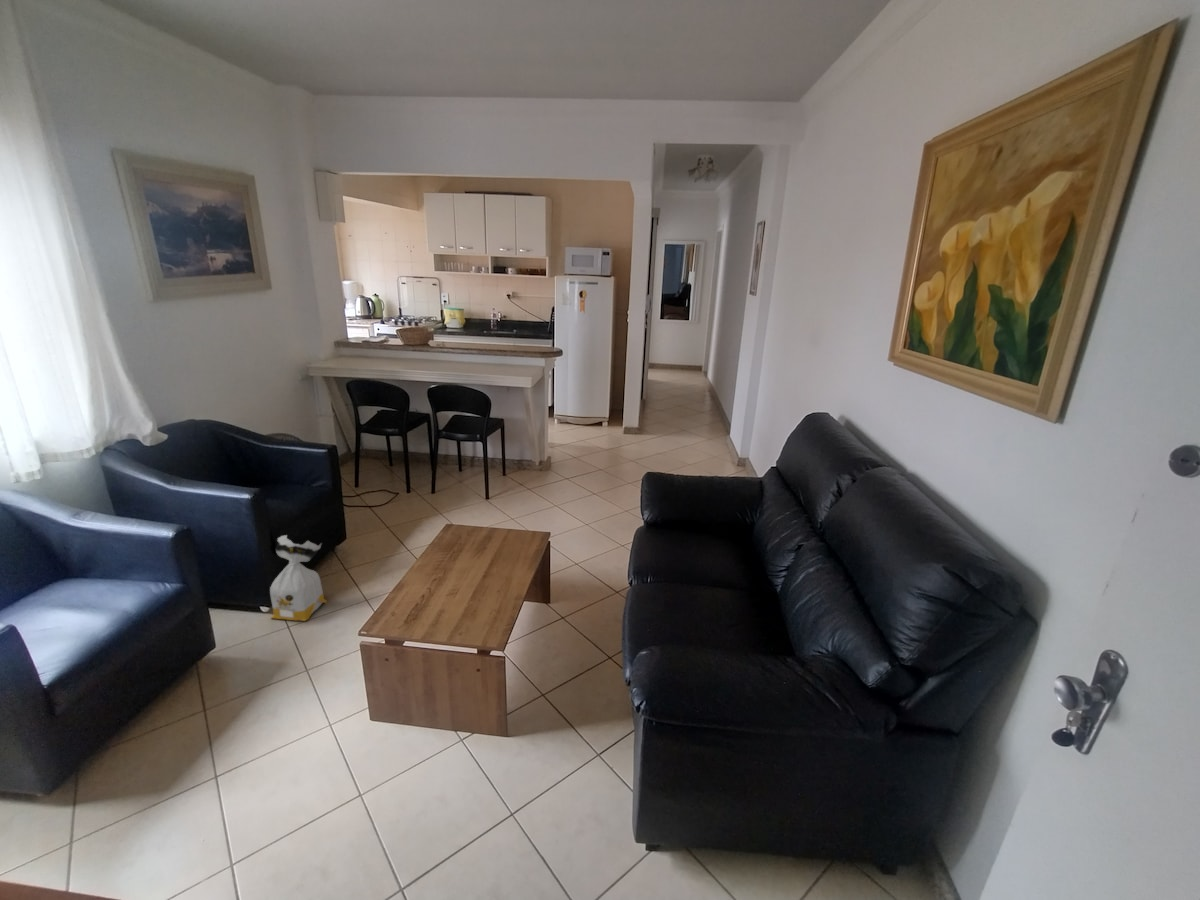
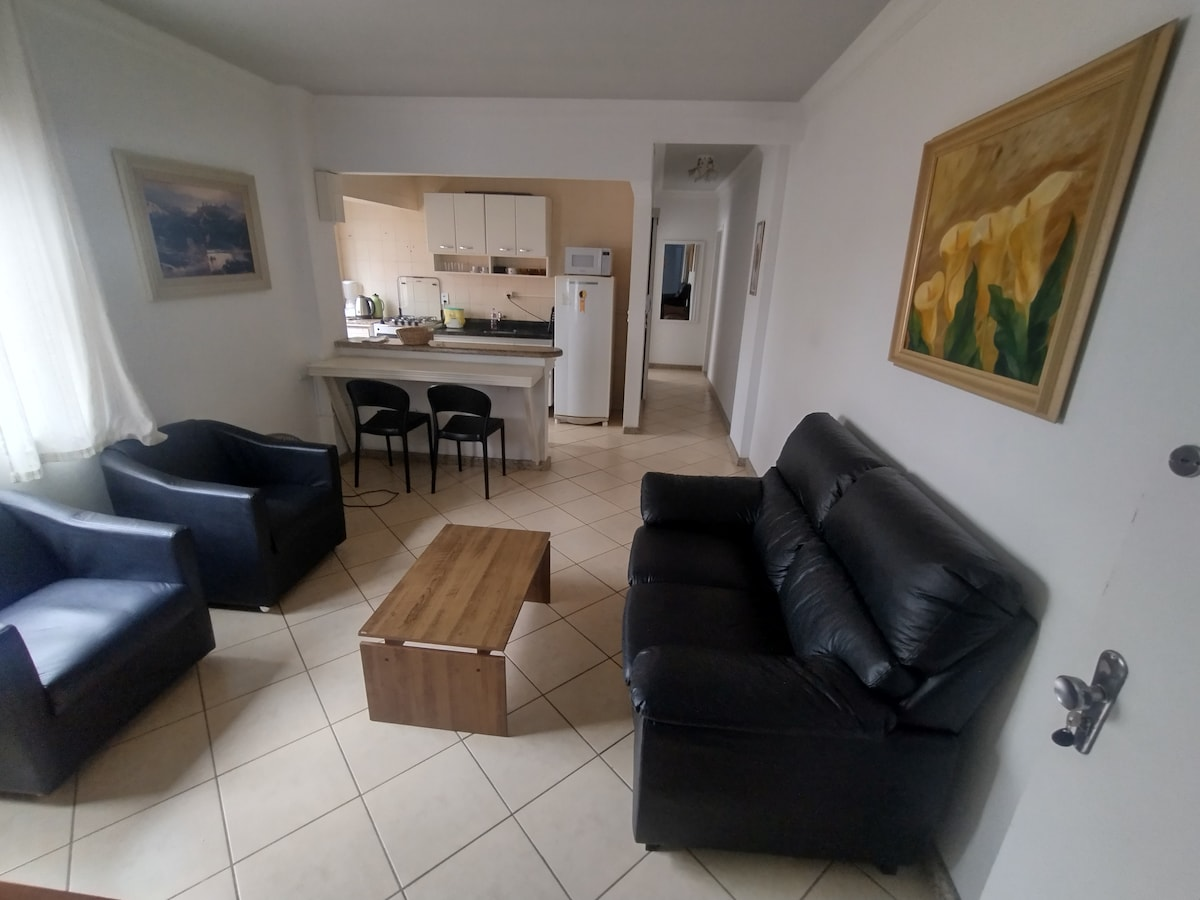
- bag (294, 574)
